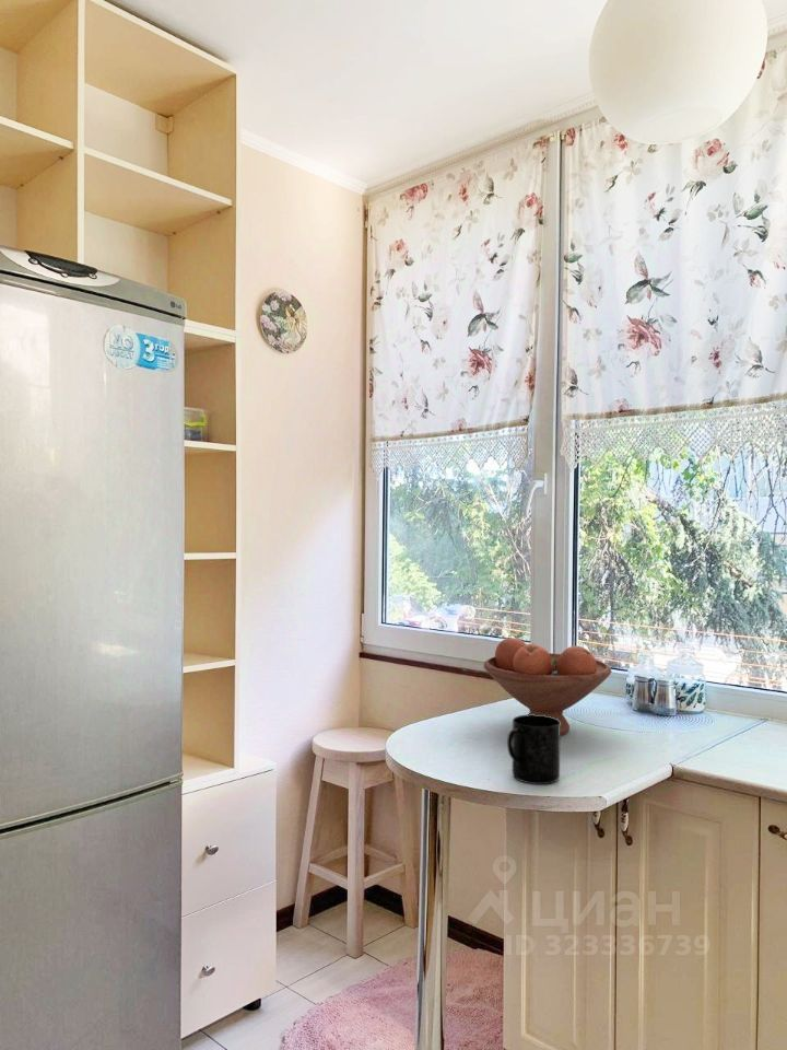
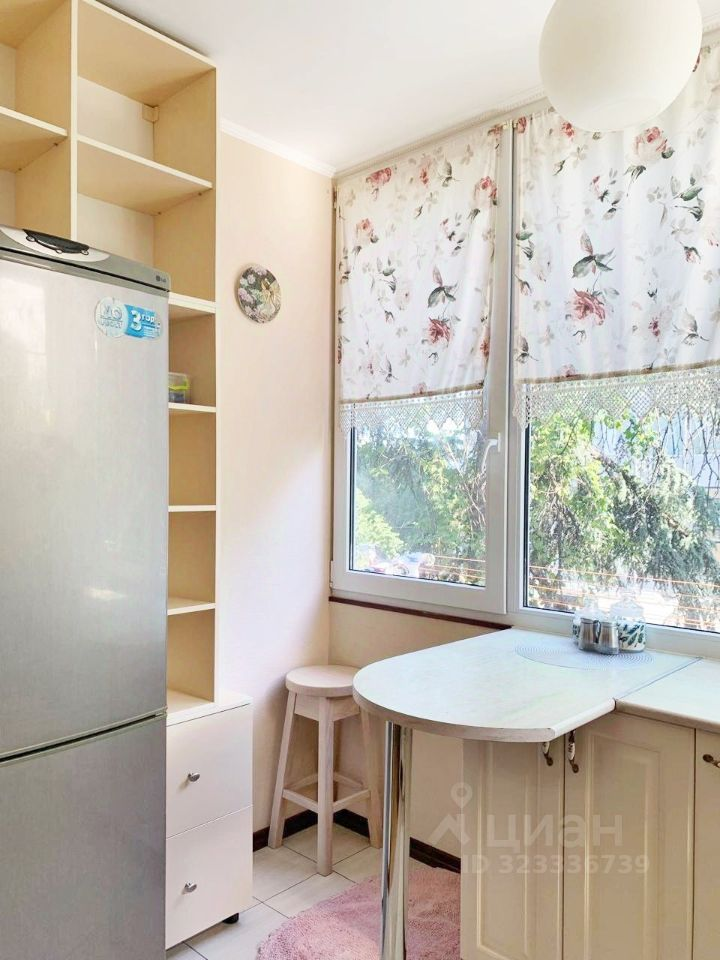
- fruit bowl (545, 684)
- mug (530, 750)
